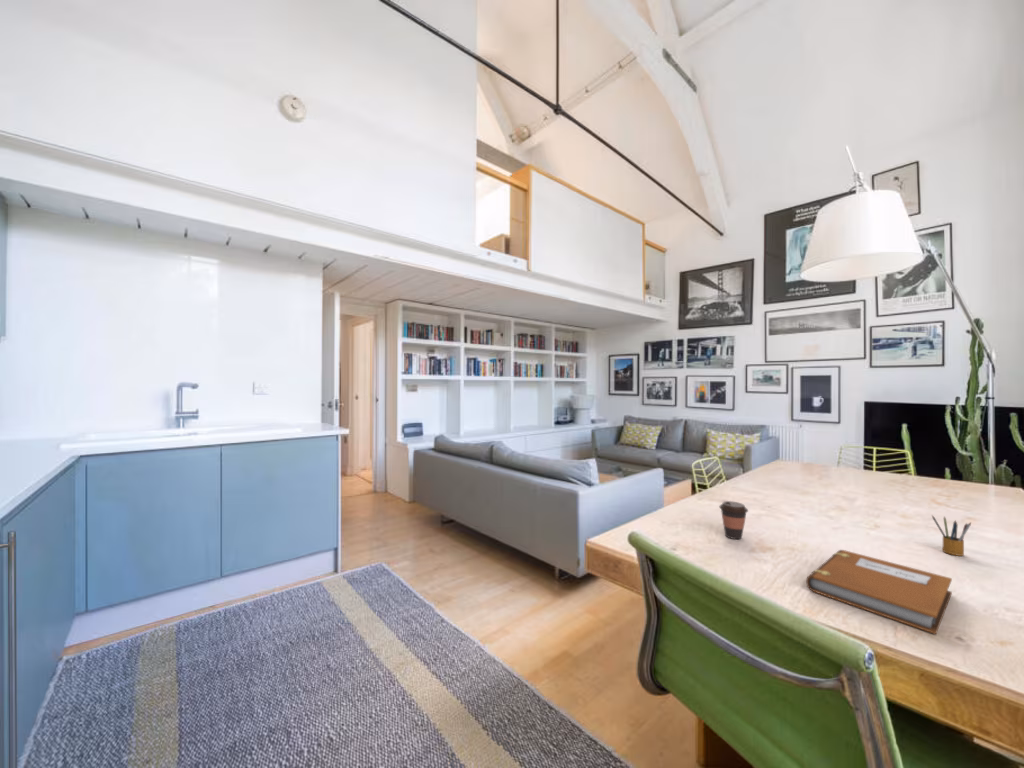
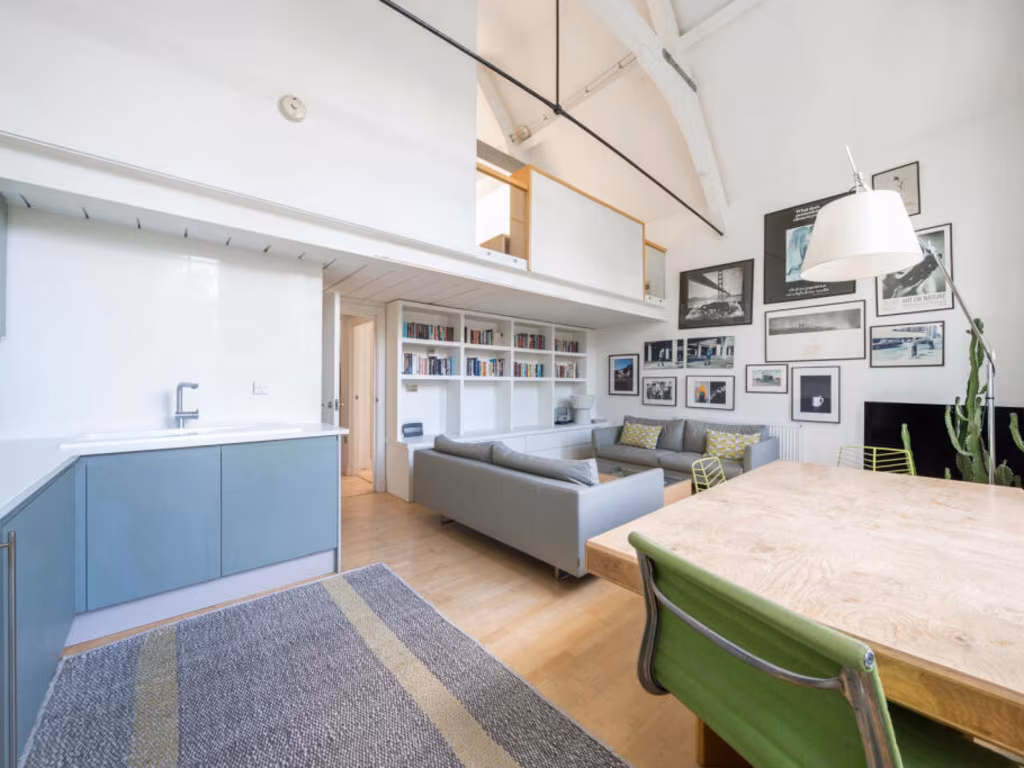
- coffee cup (733, 520)
- pencil box (951, 534)
- notebook (878, 582)
